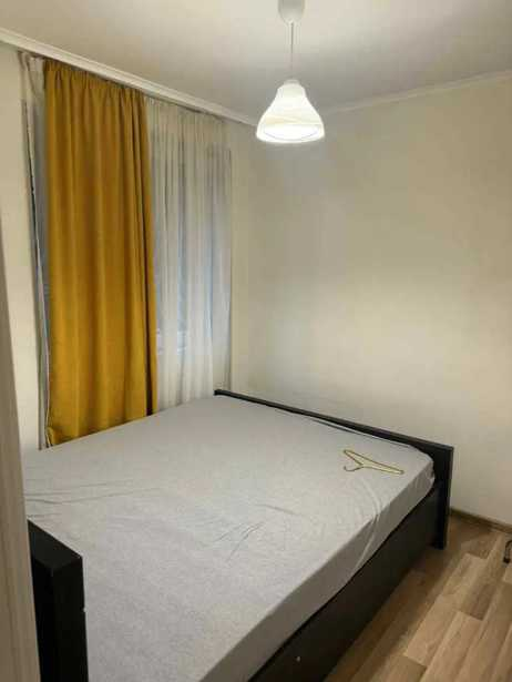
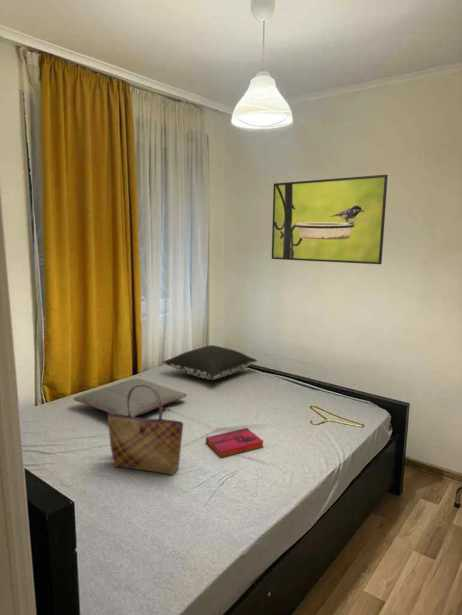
+ hardback book (234, 441)
+ tote bag (145, 425)
+ pillow (131, 396)
+ pillow (210, 361)
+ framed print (323, 221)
